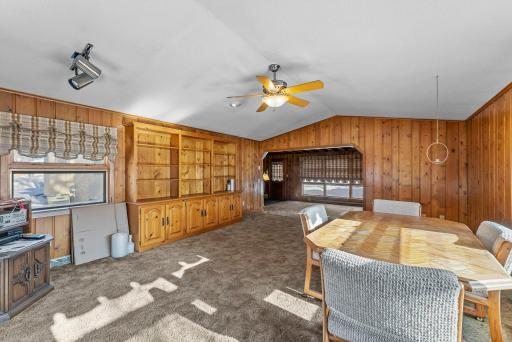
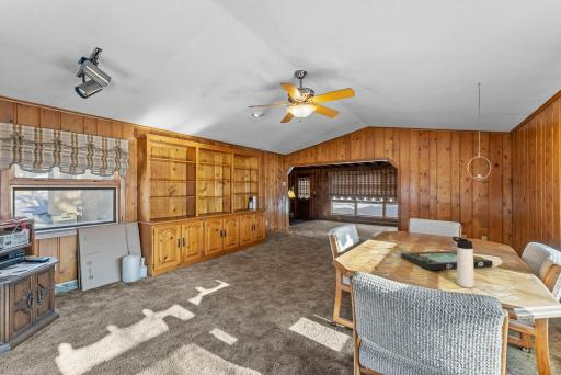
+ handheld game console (444, 258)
+ thermos bottle (462, 261)
